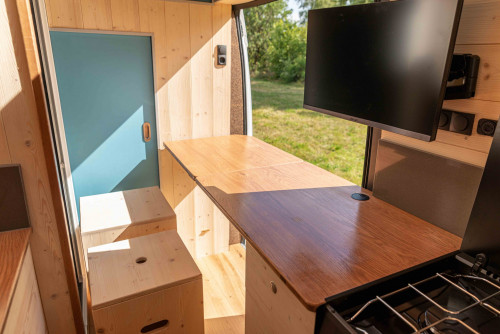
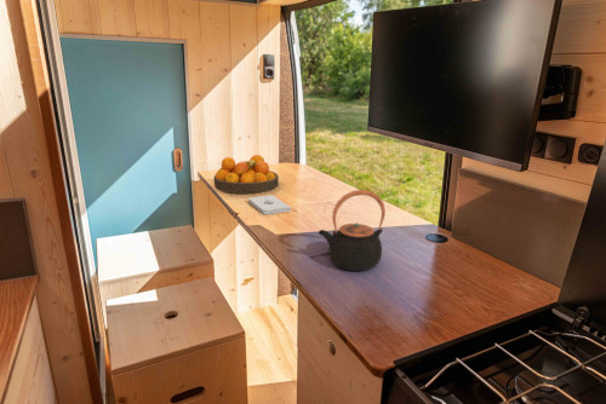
+ fruit bowl (246, 171)
+ notepad (268, 203)
+ teapot (351, 227)
